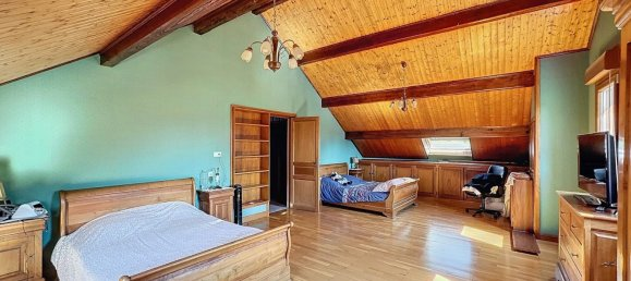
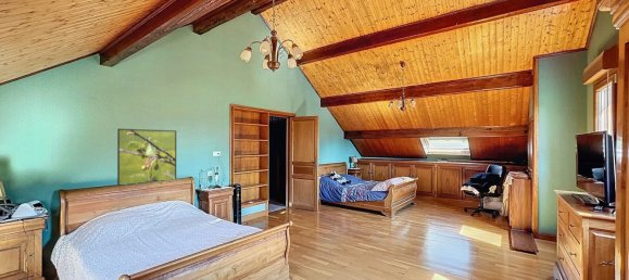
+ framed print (149, 156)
